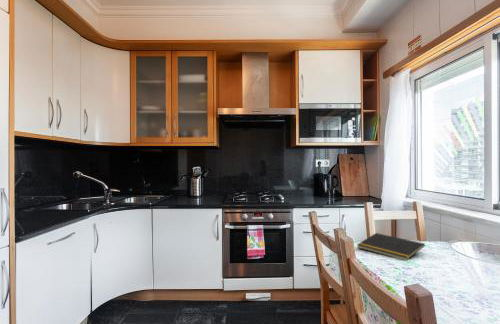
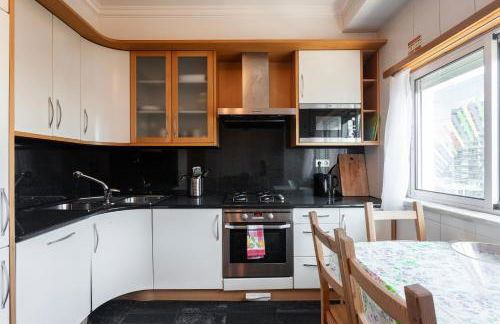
- notepad (389, 245)
